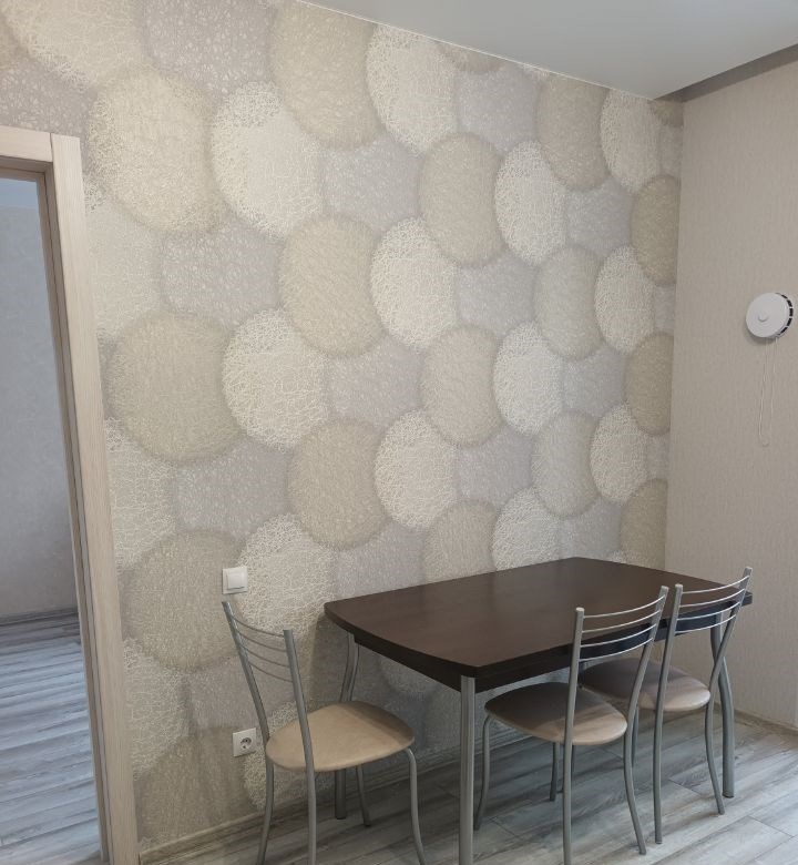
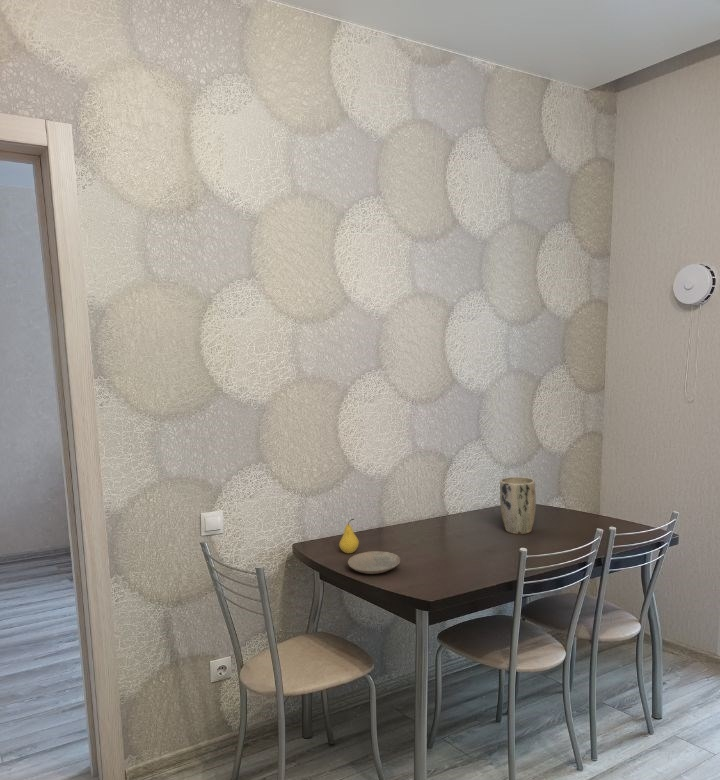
+ fruit (348, 535)
+ plate (374, 564)
+ plant pot (517, 505)
